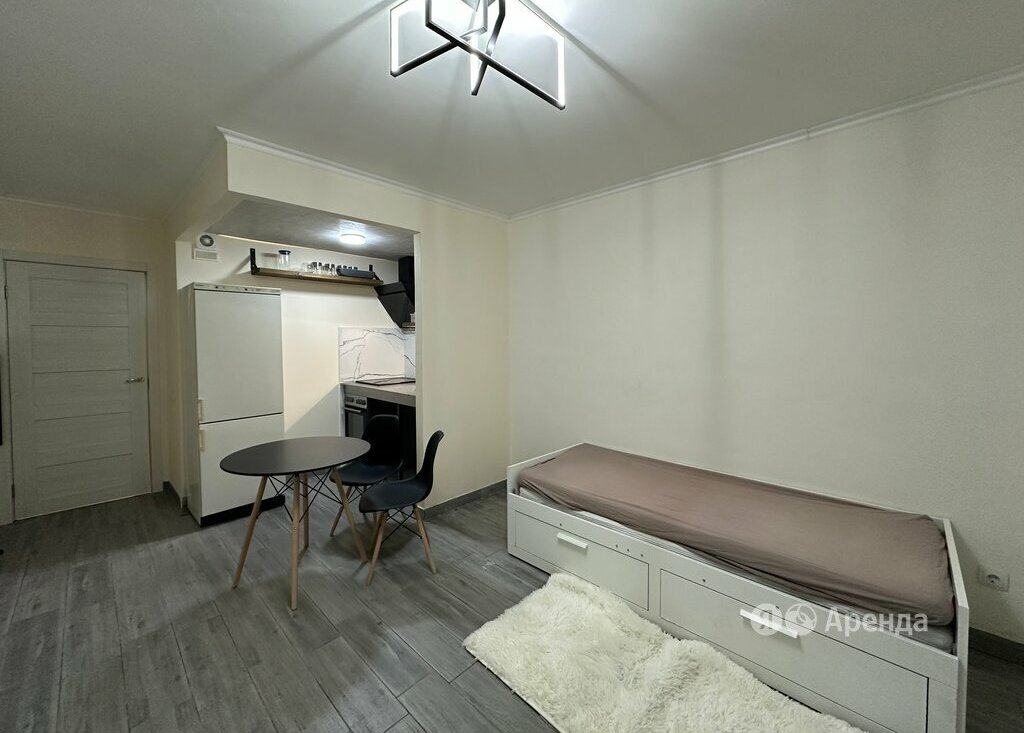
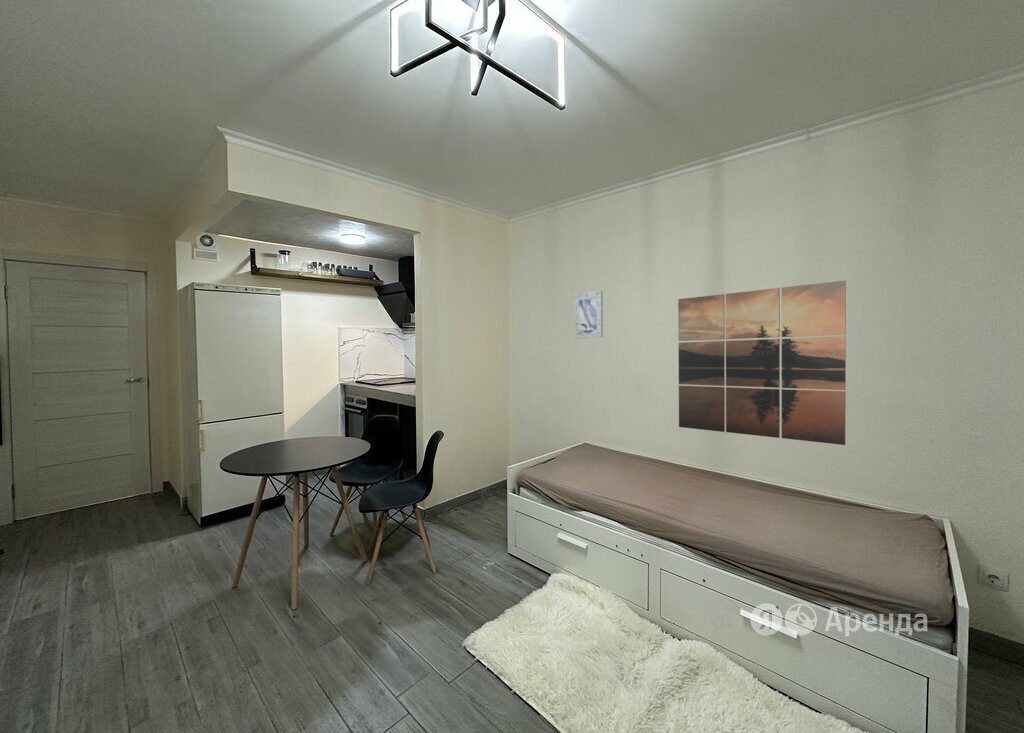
+ wall art (588, 315)
+ wall art (751, 363)
